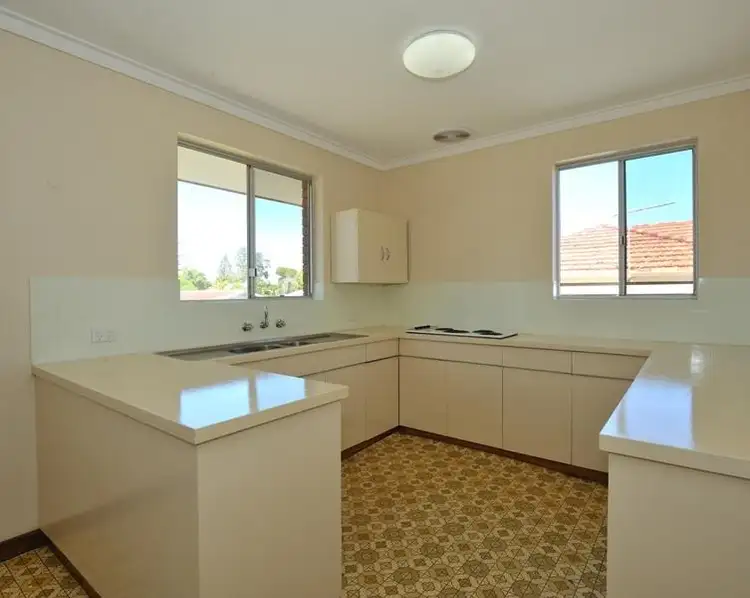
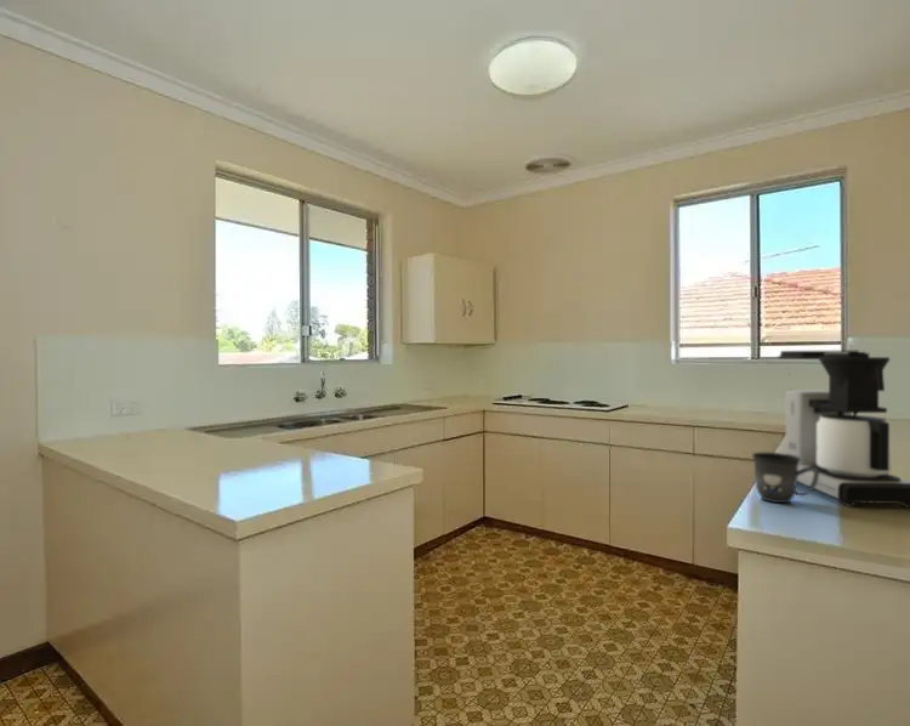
+ coffee maker (838, 420)
+ mug (784, 478)
